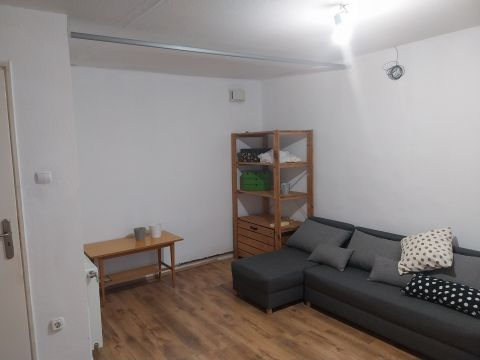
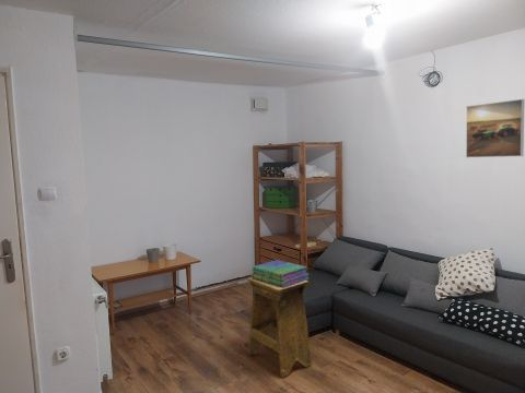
+ stool (278, 319)
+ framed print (493, 130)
+ stack of books (279, 272)
